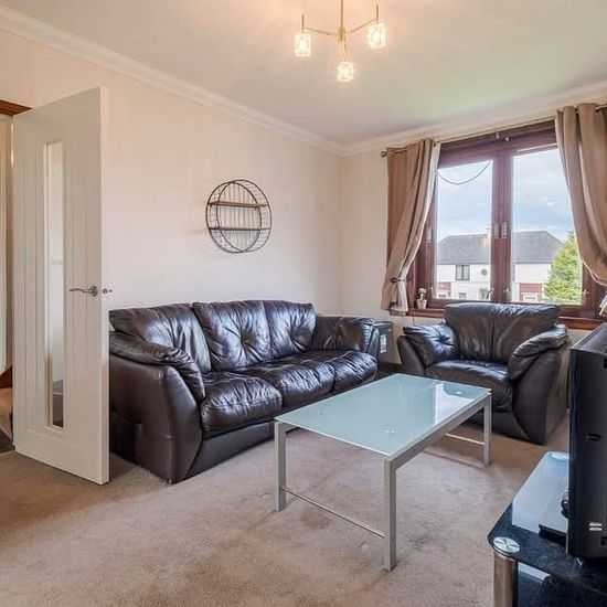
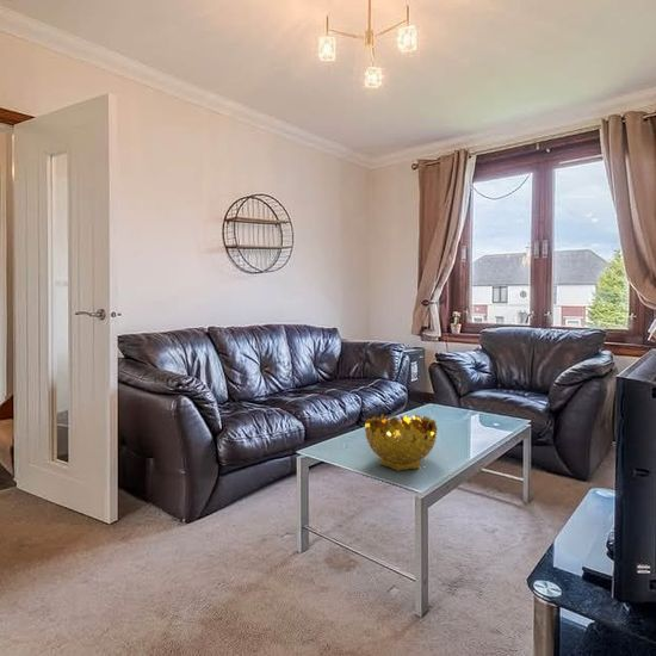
+ decorative bowl (400, 441)
